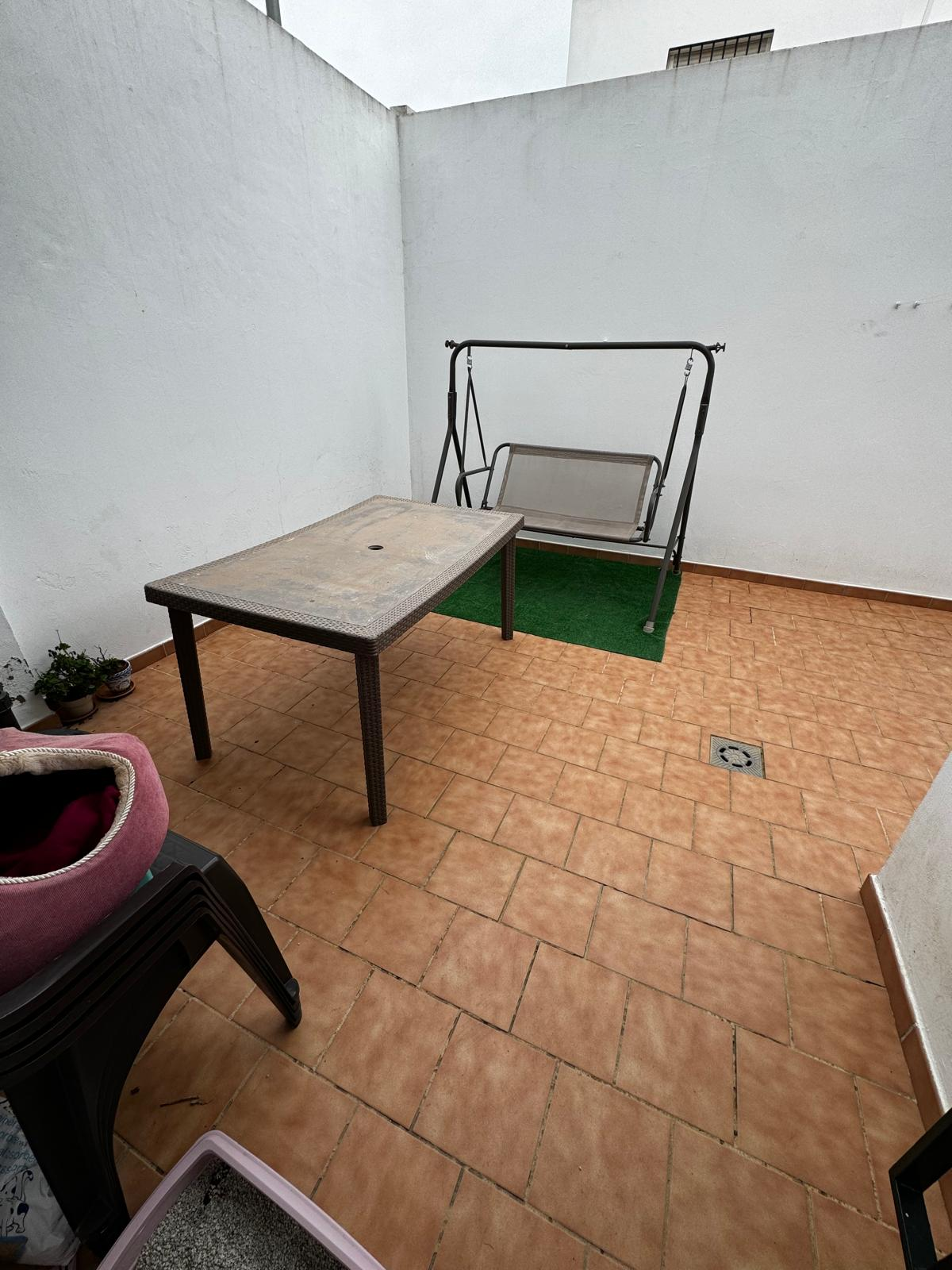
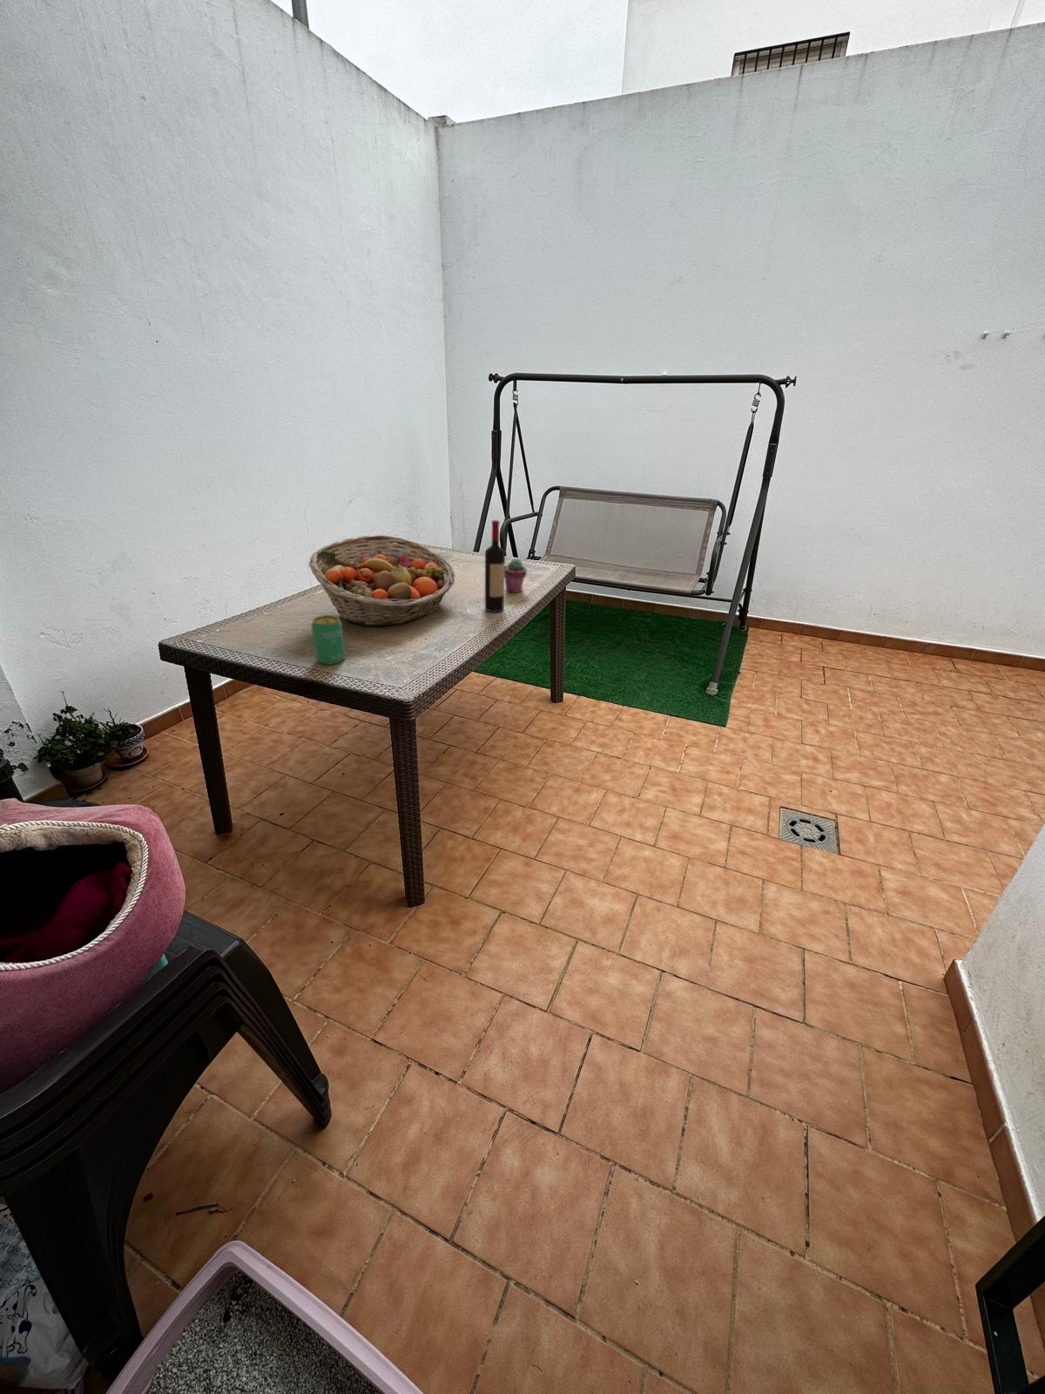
+ beverage can (328, 640)
+ wine bottle (495, 566)
+ potted succulent (515, 574)
+ fruit basket (385, 578)
